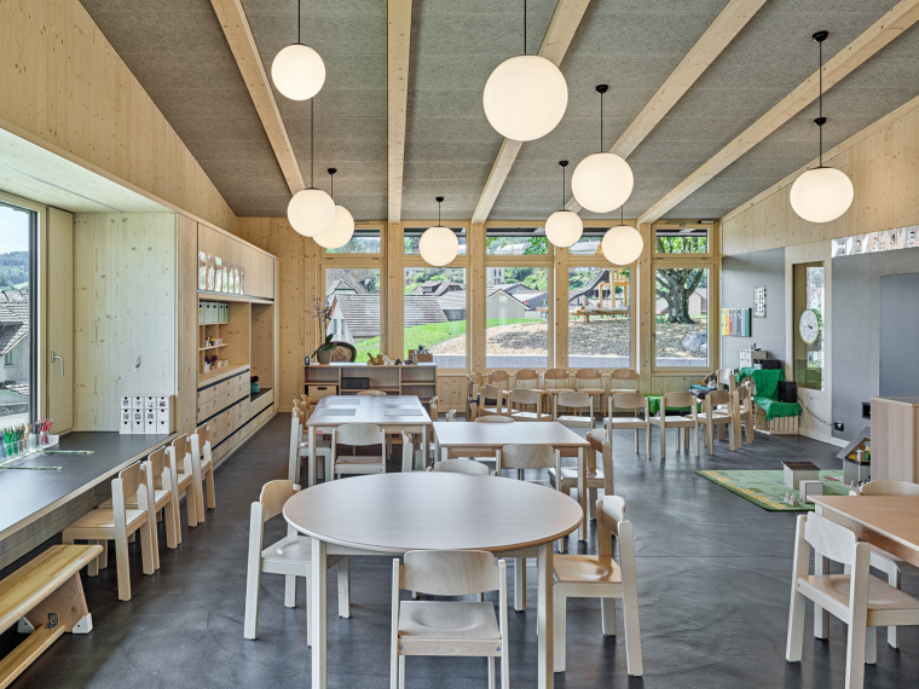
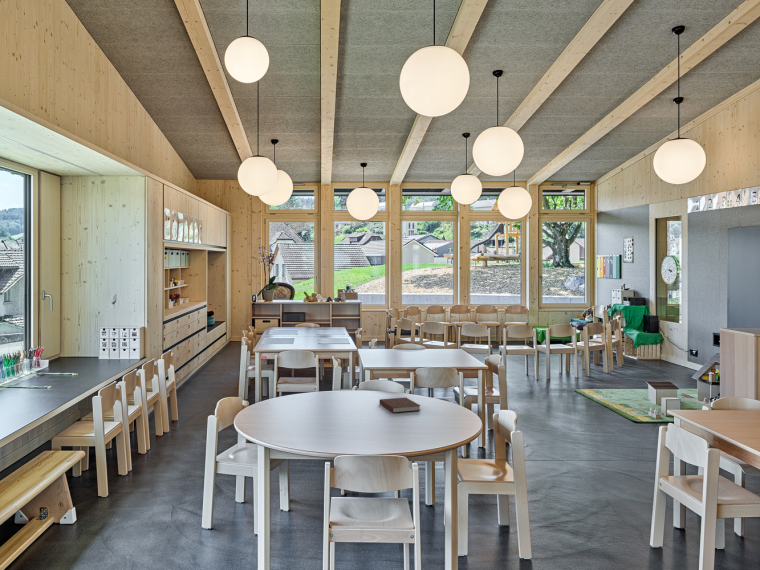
+ notebook (399, 404)
